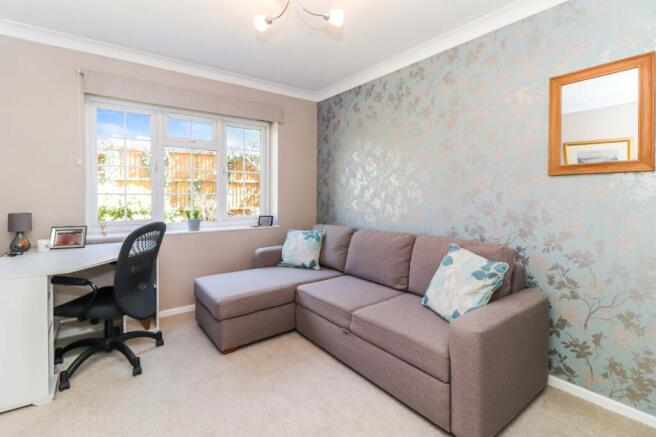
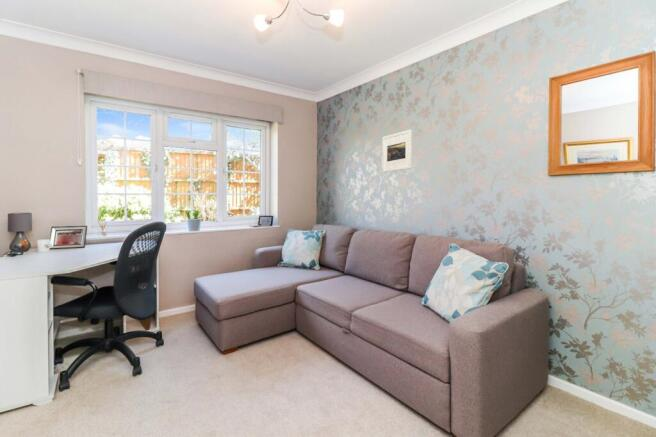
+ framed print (396, 152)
